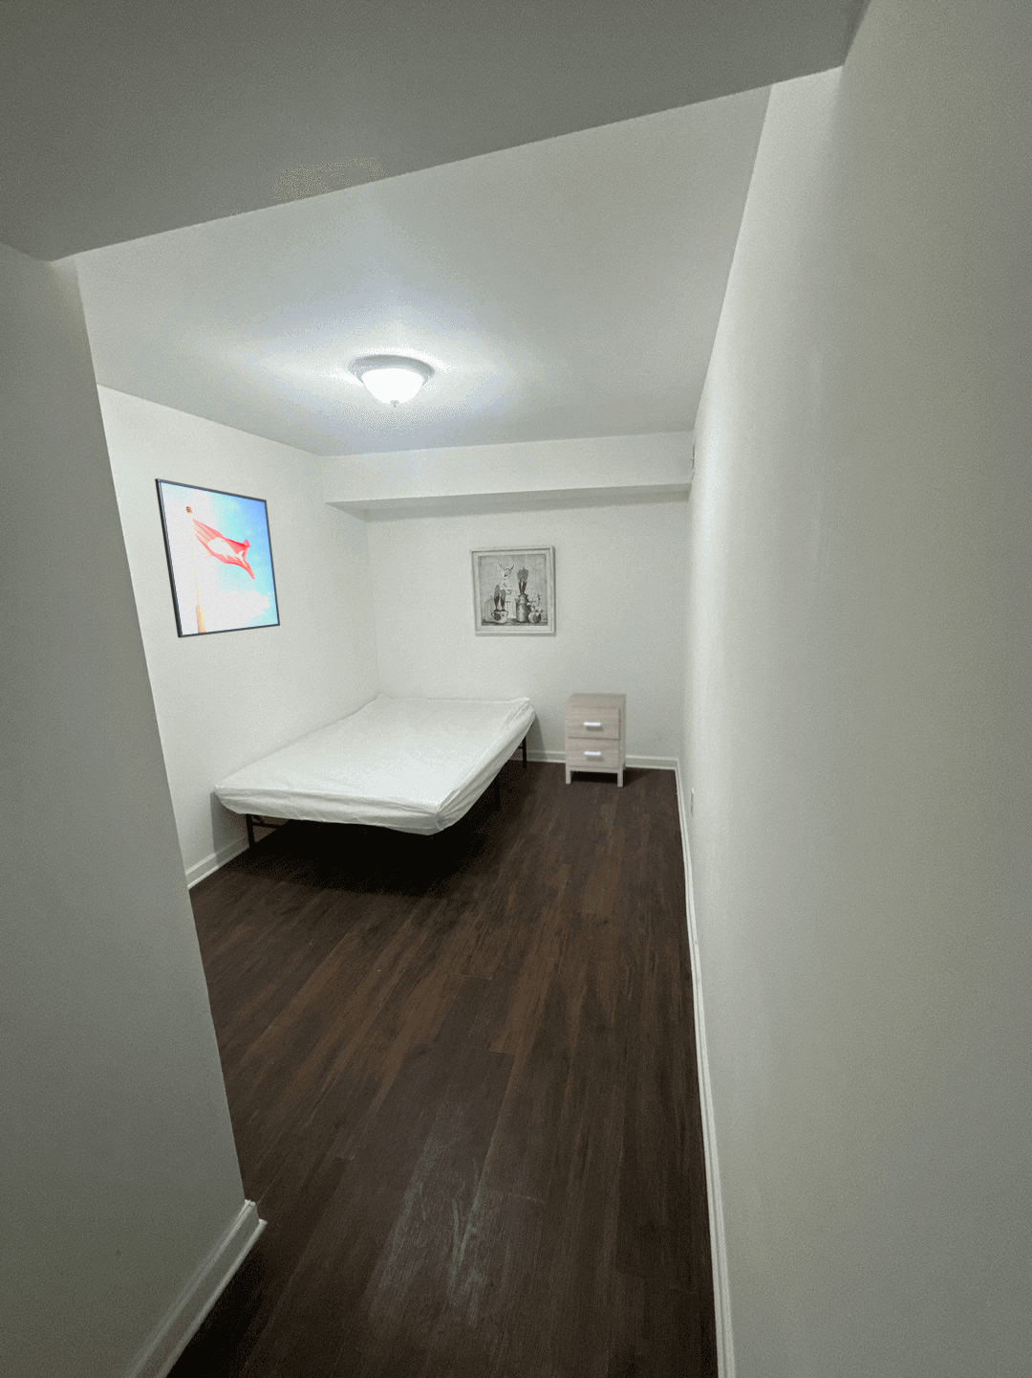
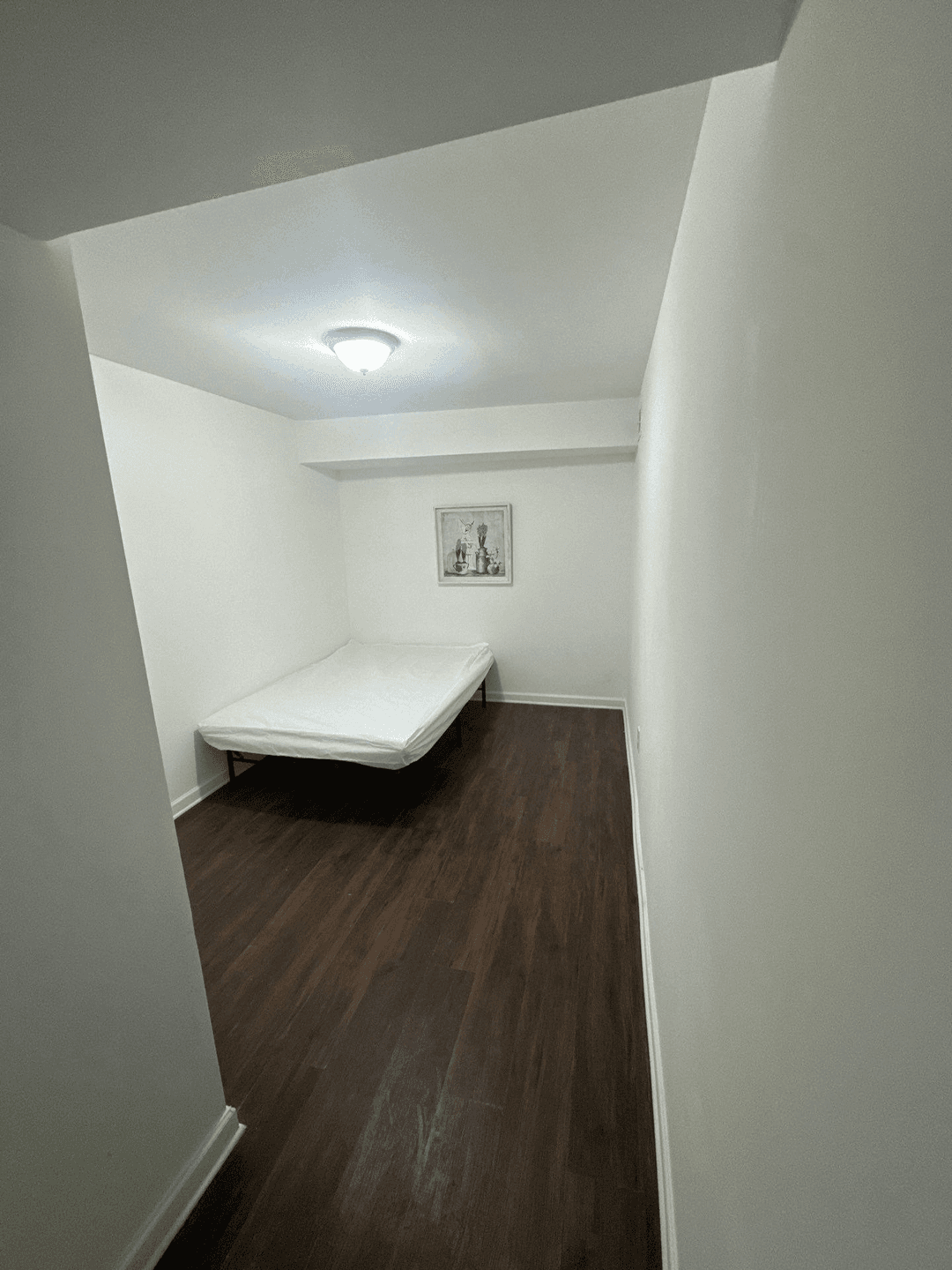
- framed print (225, 562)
- nightstand (595, 739)
